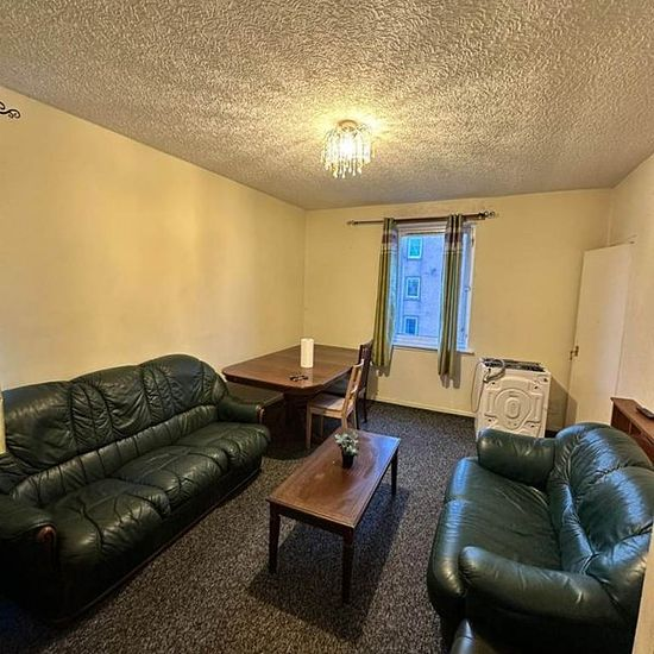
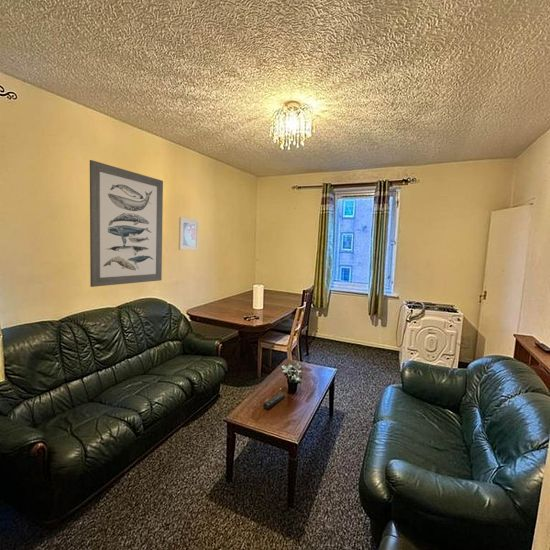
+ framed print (188, 234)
+ wall art (130, 228)
+ remote control (274, 400)
